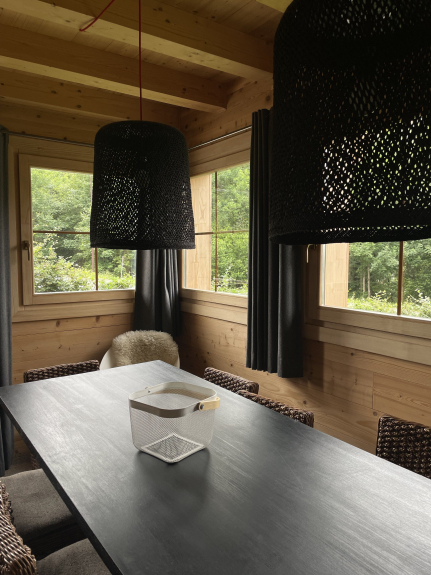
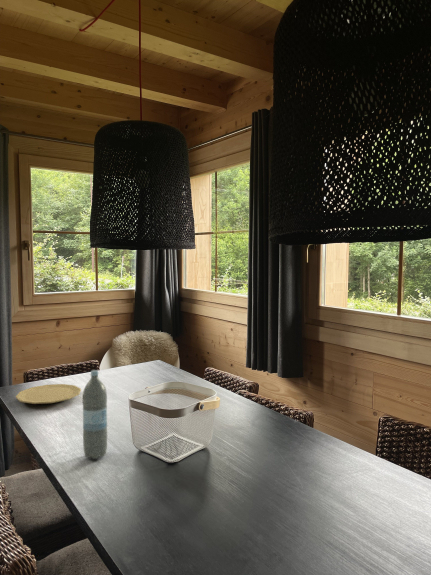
+ water bottle (95, 414)
+ plate (49, 395)
